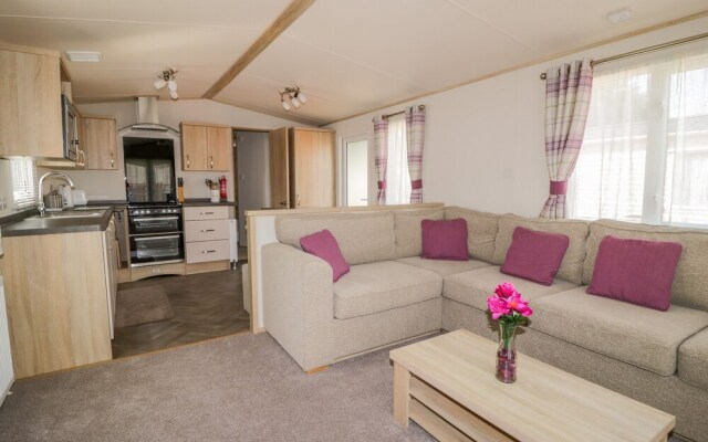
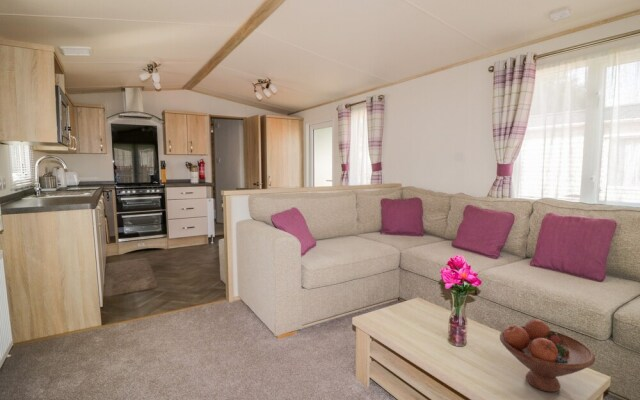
+ fruit bowl (543, 356)
